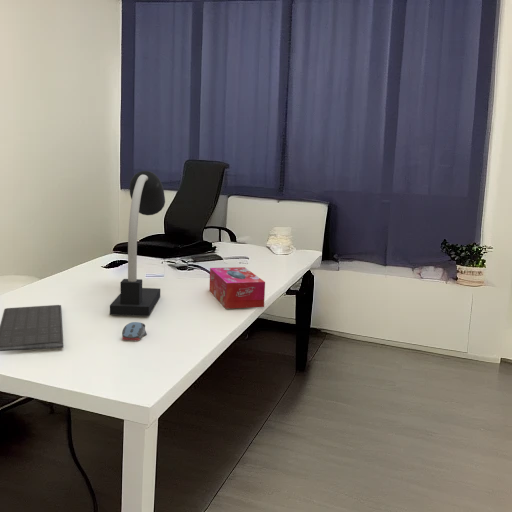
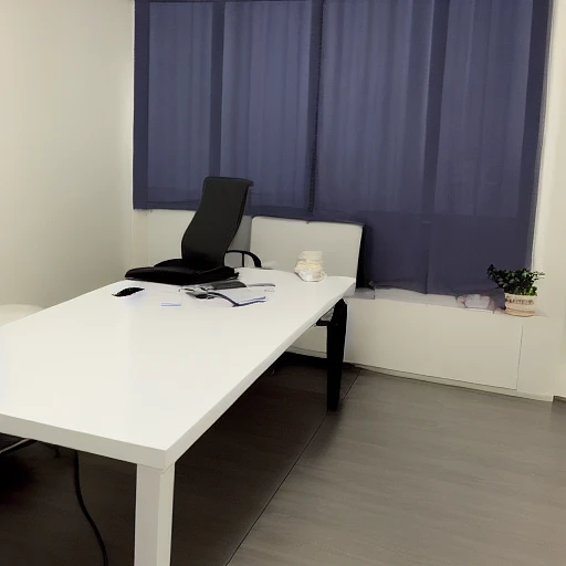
- computer mouse (134, 329)
- computer keyboard (31, 325)
- desk lamp (136, 236)
- tissue box (235, 286)
